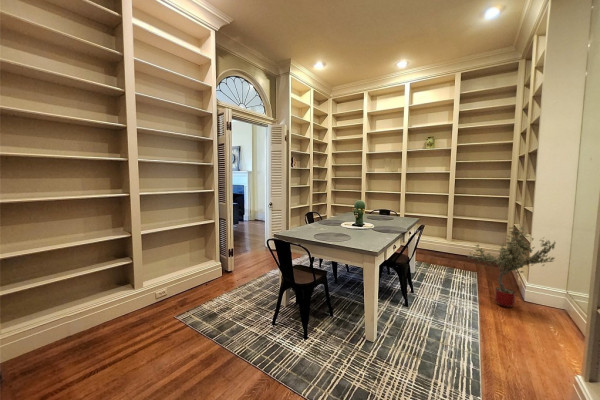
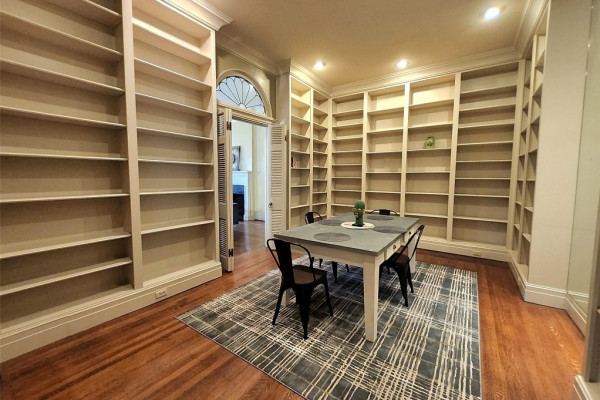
- potted tree (506, 264)
